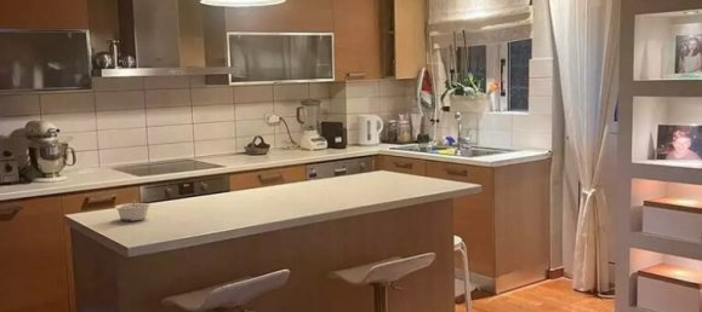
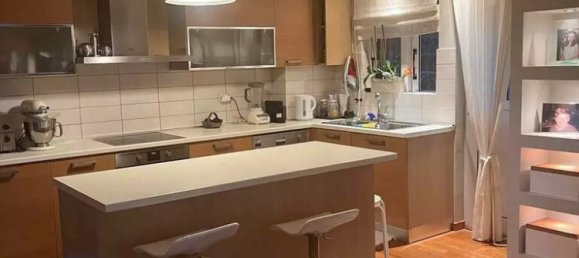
- legume (132, 210)
